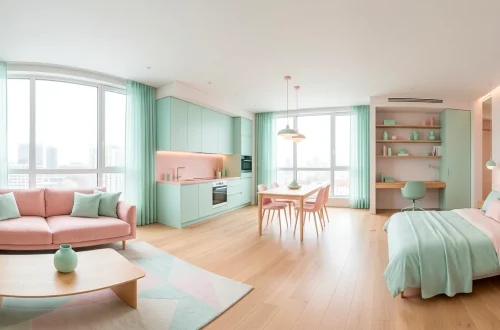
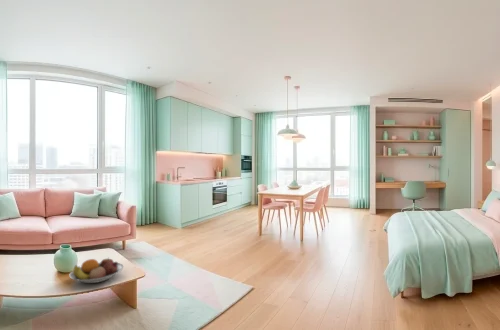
+ fruit bowl (97, 268)
